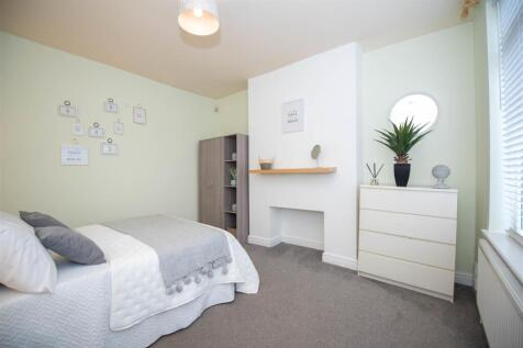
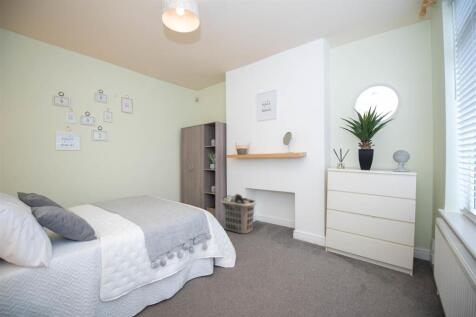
+ clothes hamper (238, 212)
